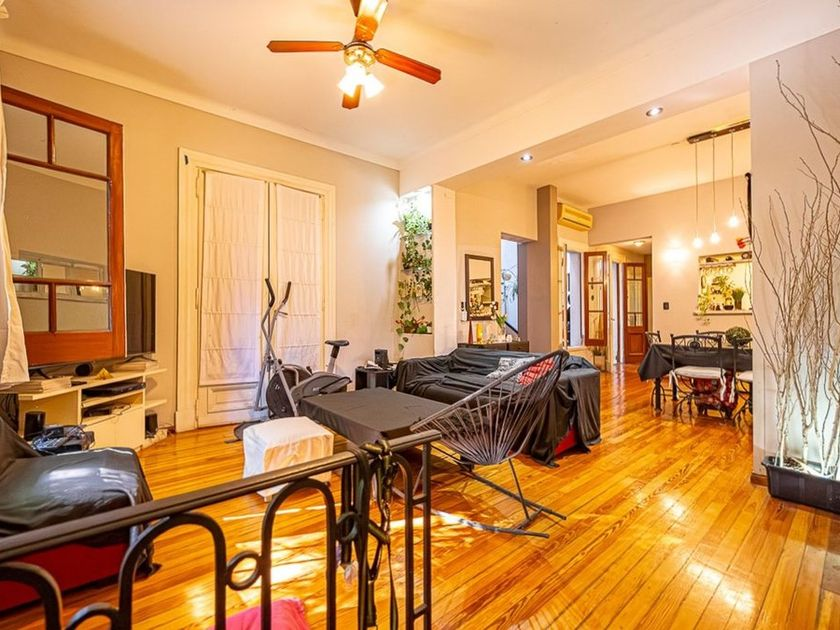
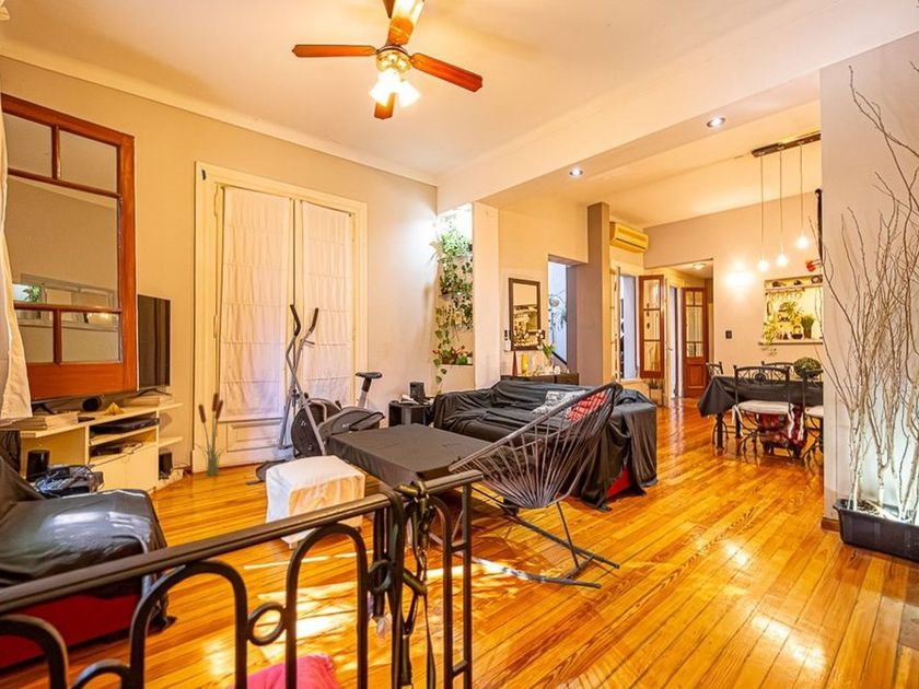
+ decorative plant (212, 431)
